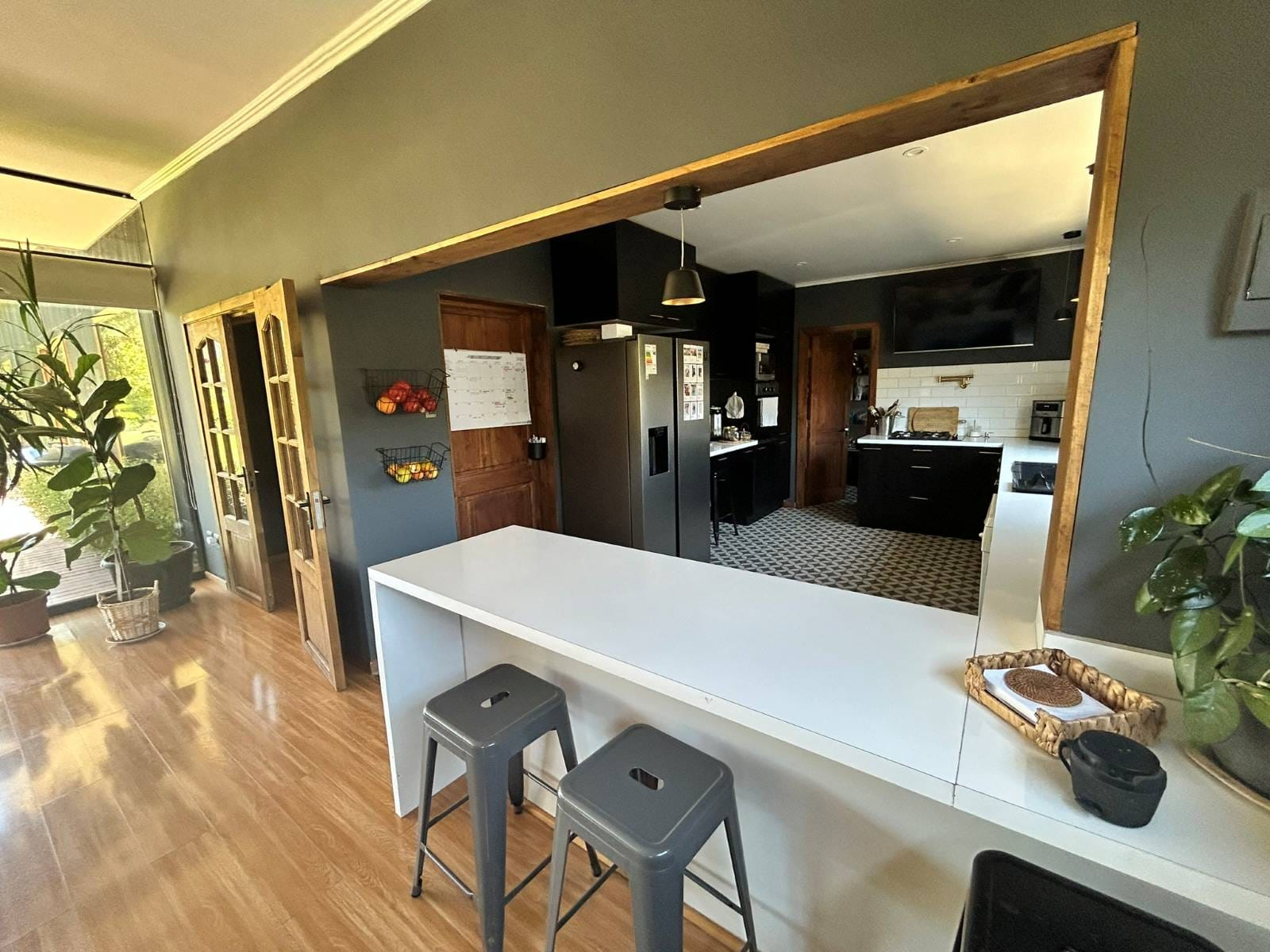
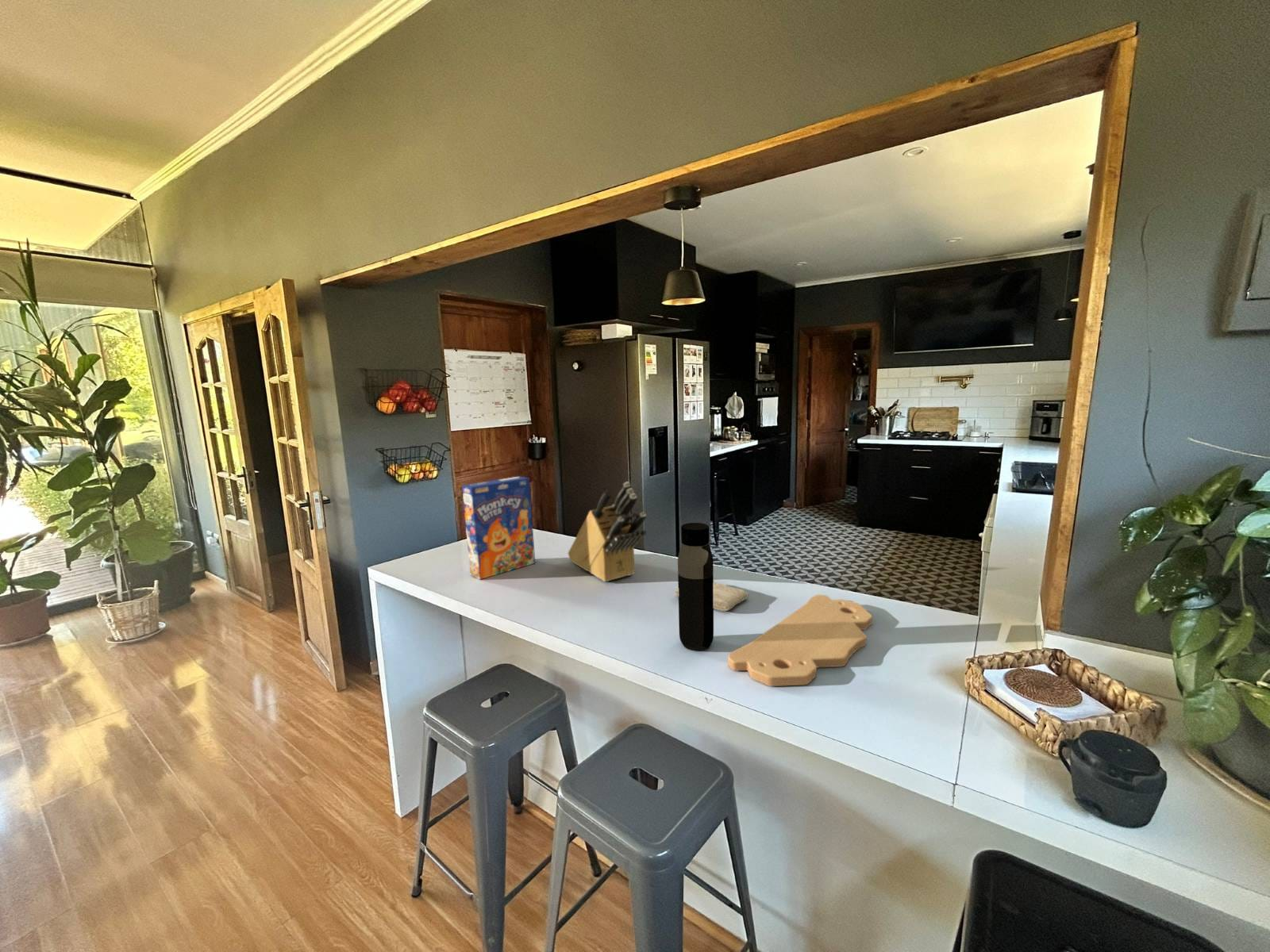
+ washcloth (714, 593)
+ knife block (604, 525)
+ water bottle (695, 585)
+ cutting board (814, 637)
+ cereal box (500, 525)
